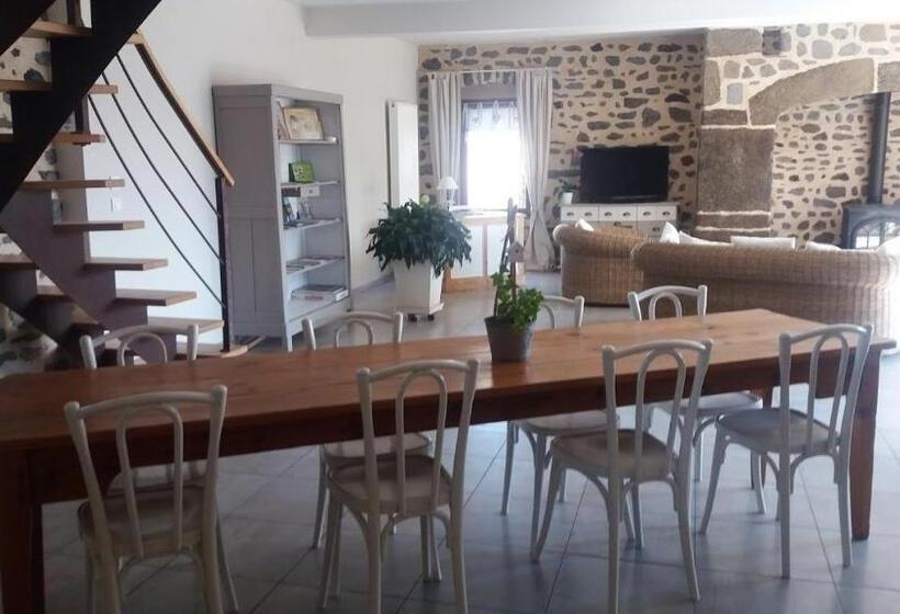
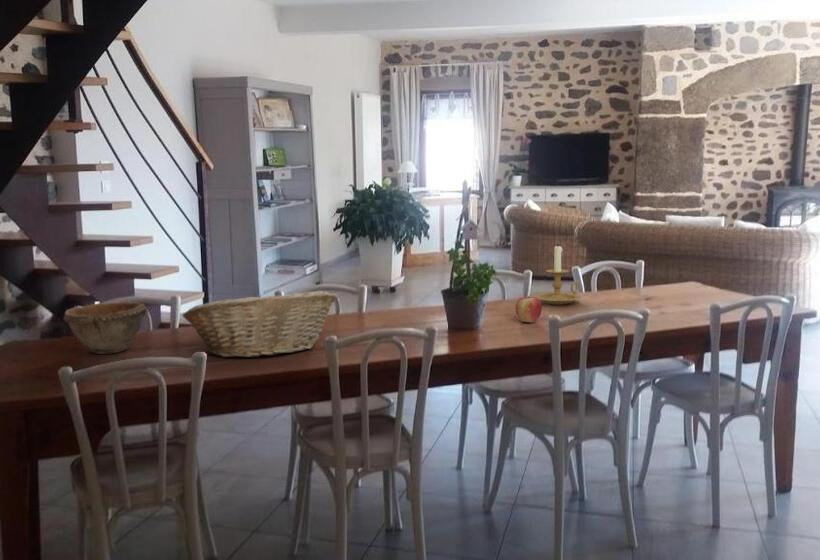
+ bowl (106, 328)
+ fruit basket (261, 318)
+ apple (528, 308)
+ candle holder (557, 273)
